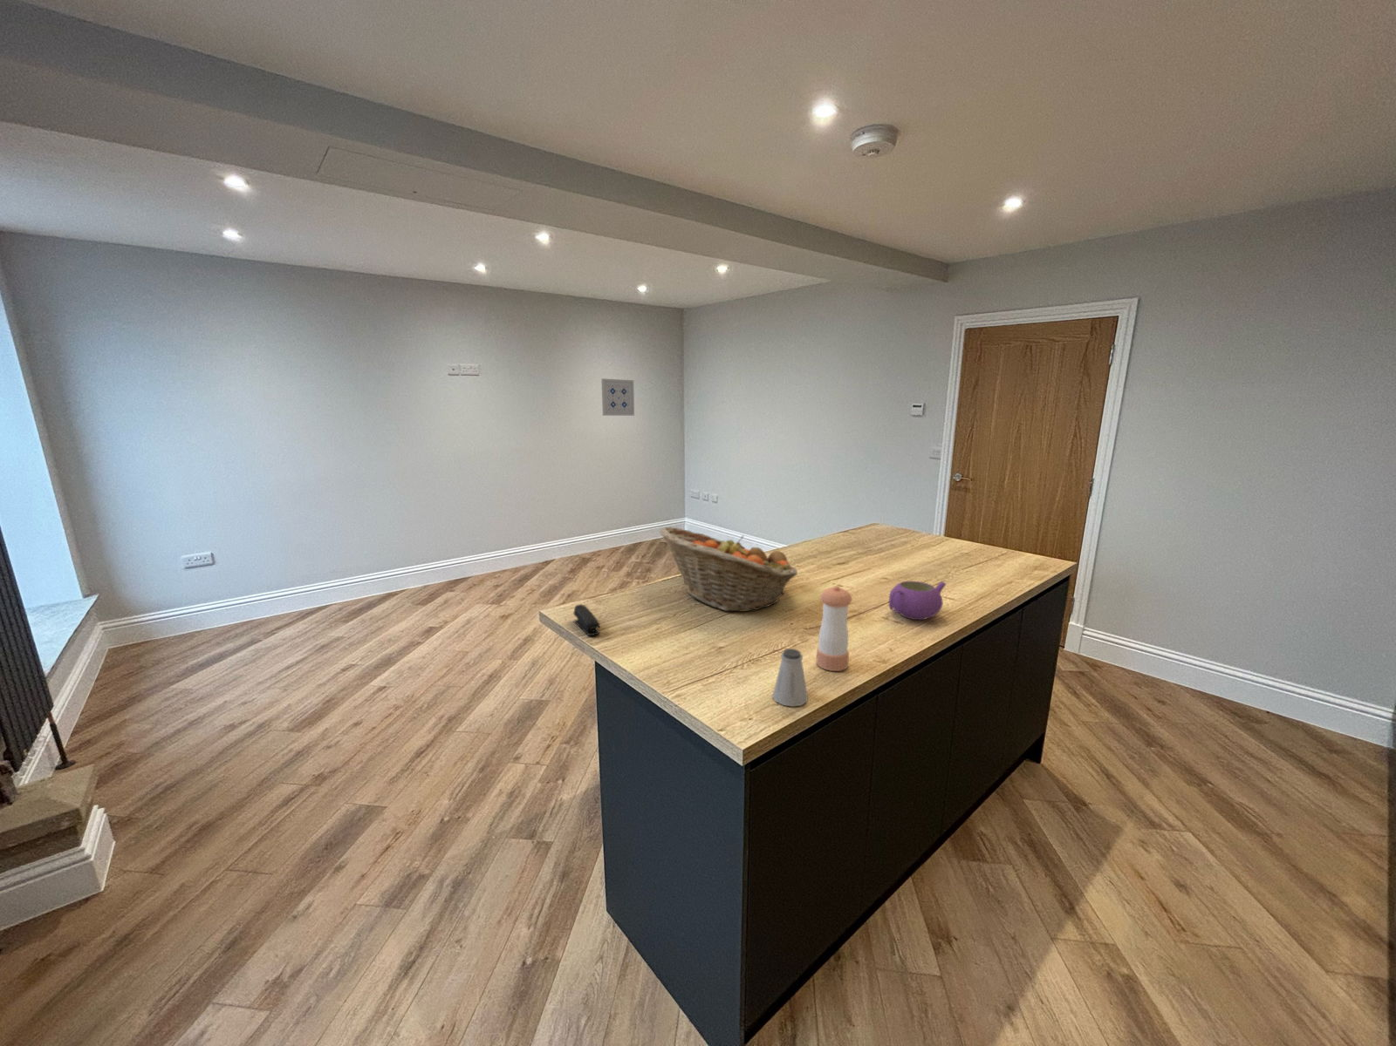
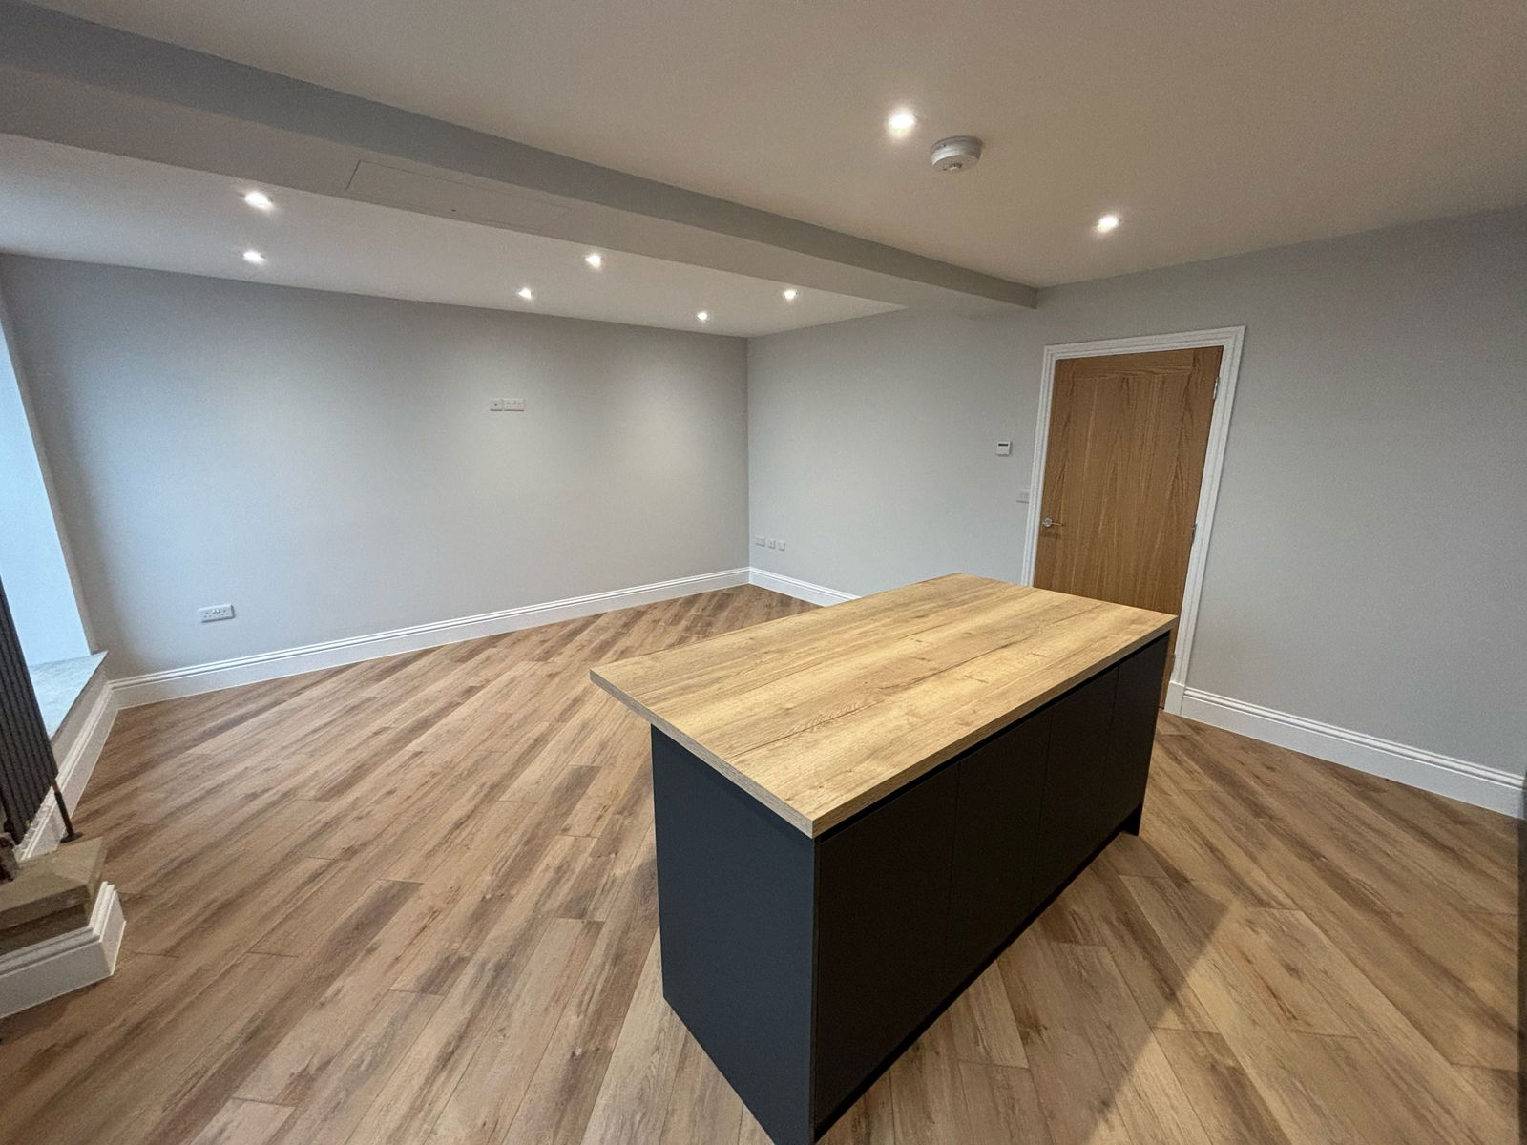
- stapler (586, 619)
- saltshaker (790, 675)
- pepper shaker (834, 625)
- fruit basket (725, 561)
- wall art (618, 398)
- teapot (917, 600)
